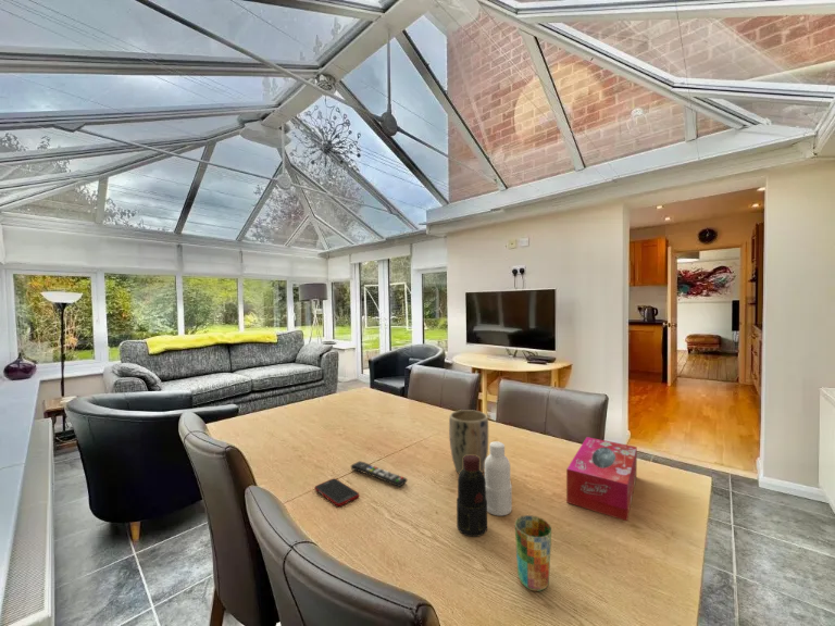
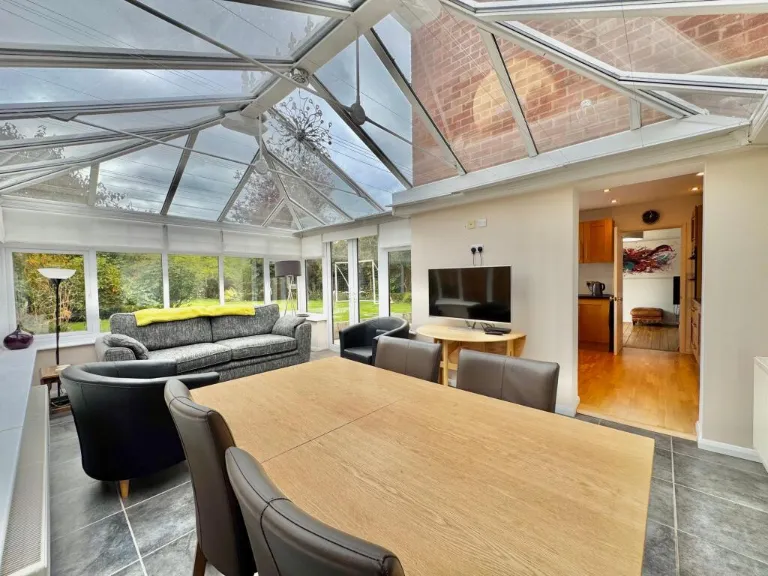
- remote control (377, 473)
- cell phone (336, 491)
- tissue box (603, 473)
- bottle (485, 484)
- plant pot (469, 442)
- cup (533, 553)
